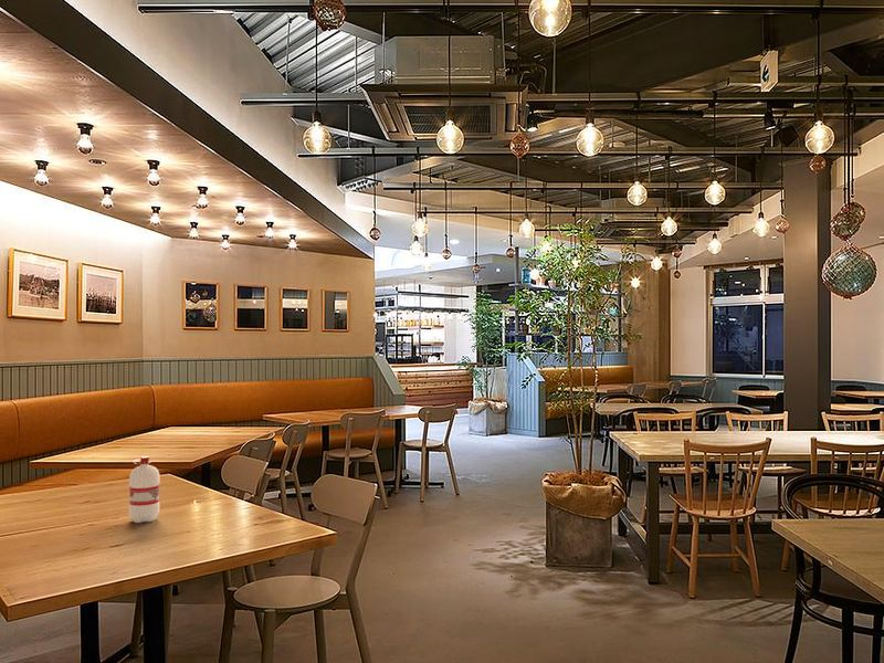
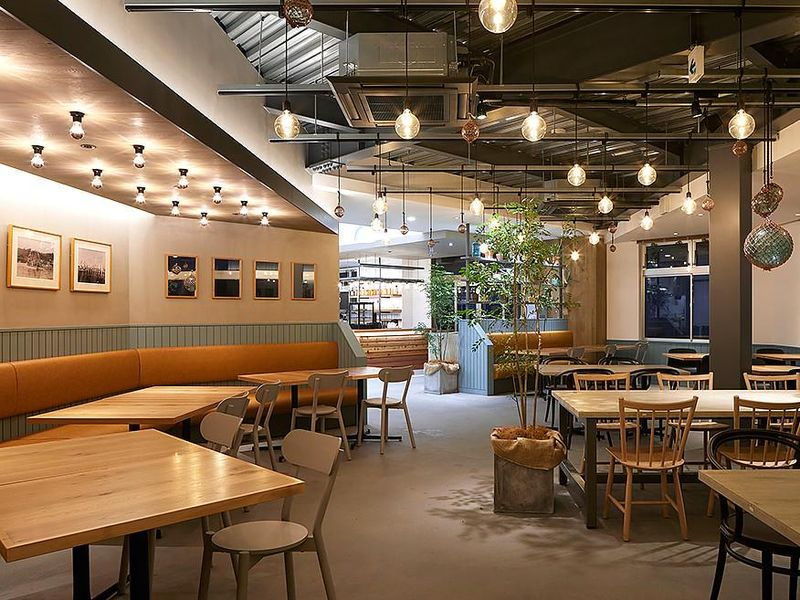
- water bottle (144, 488)
